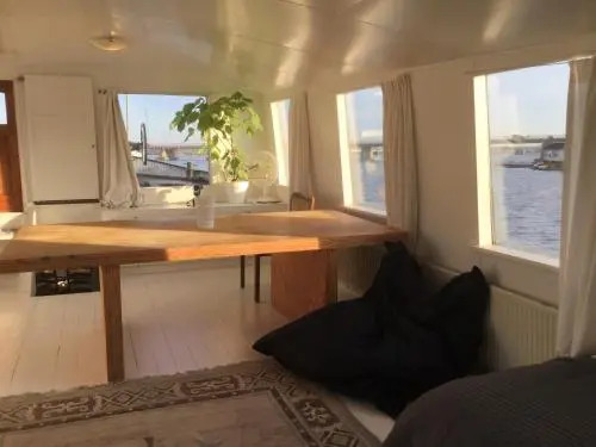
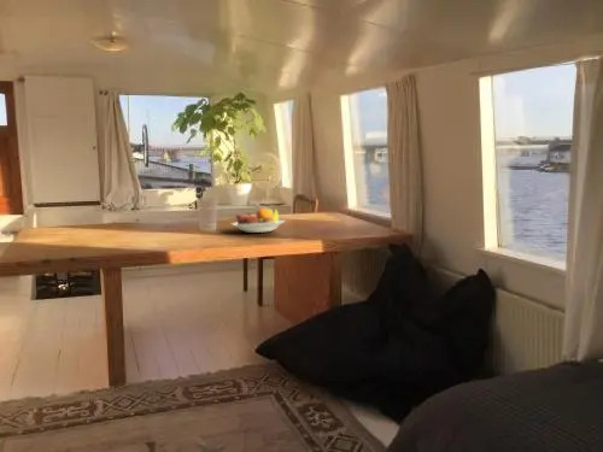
+ fruit bowl (257, 219)
